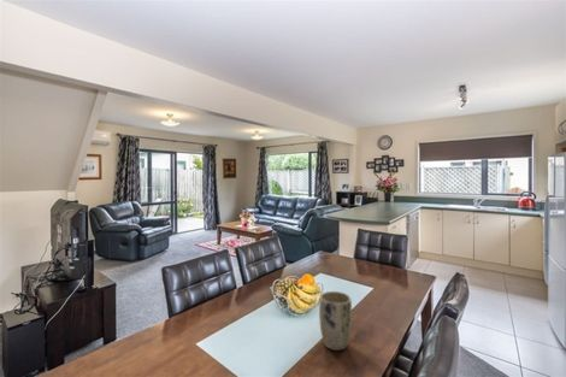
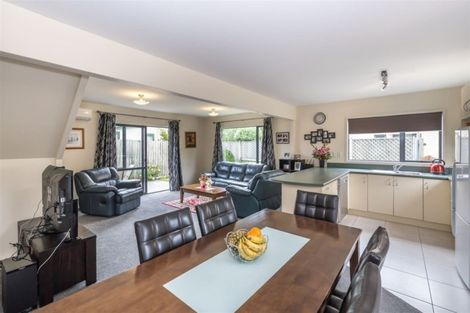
- plant pot (335, 320)
